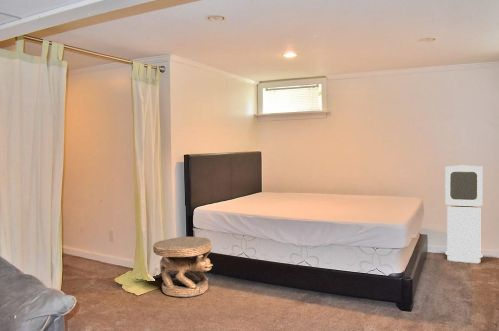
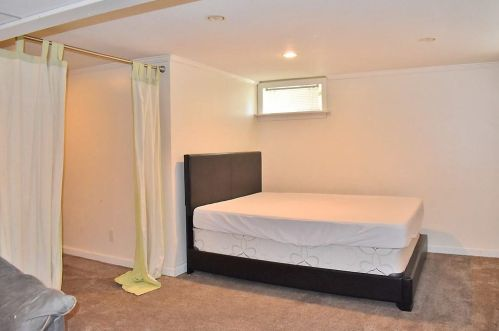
- air purifier (463, 212)
- carved stool (184, 265)
